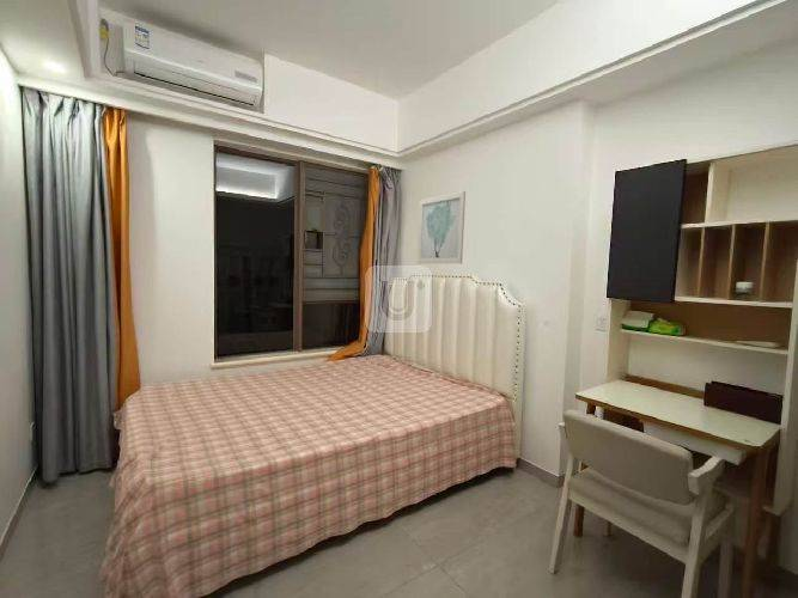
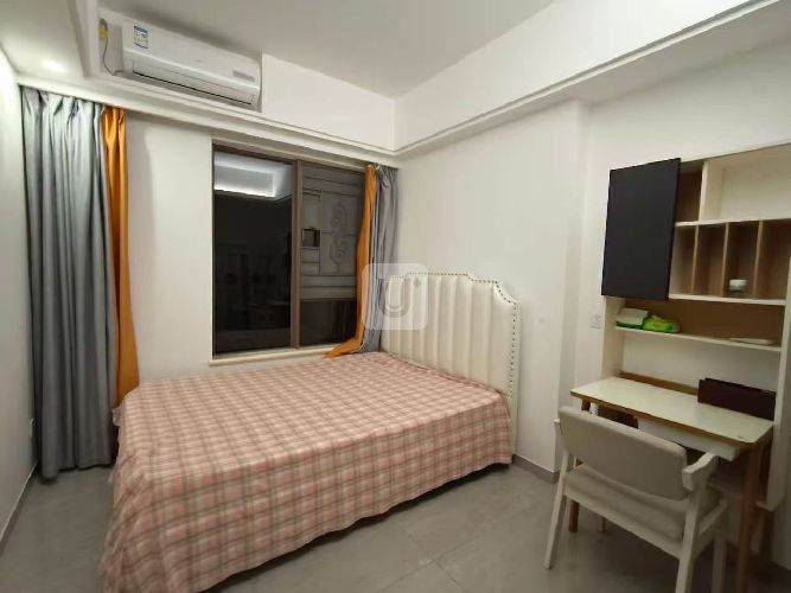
- wall art (439, 230)
